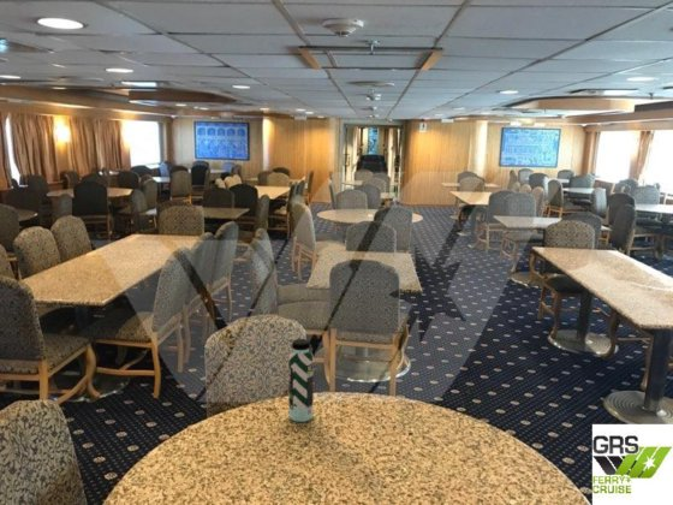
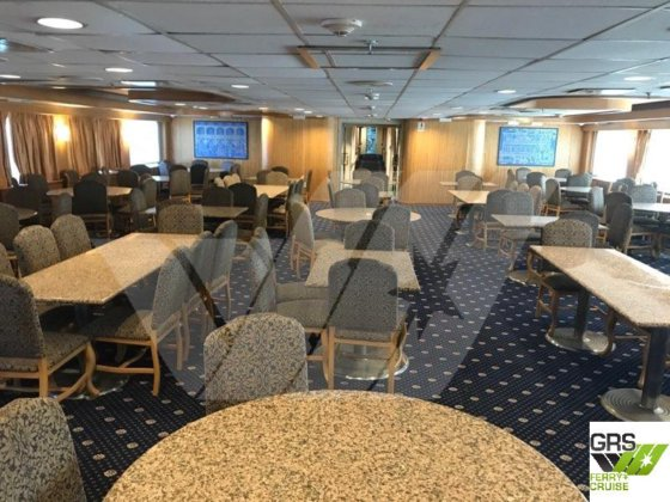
- water bottle (300, 379)
